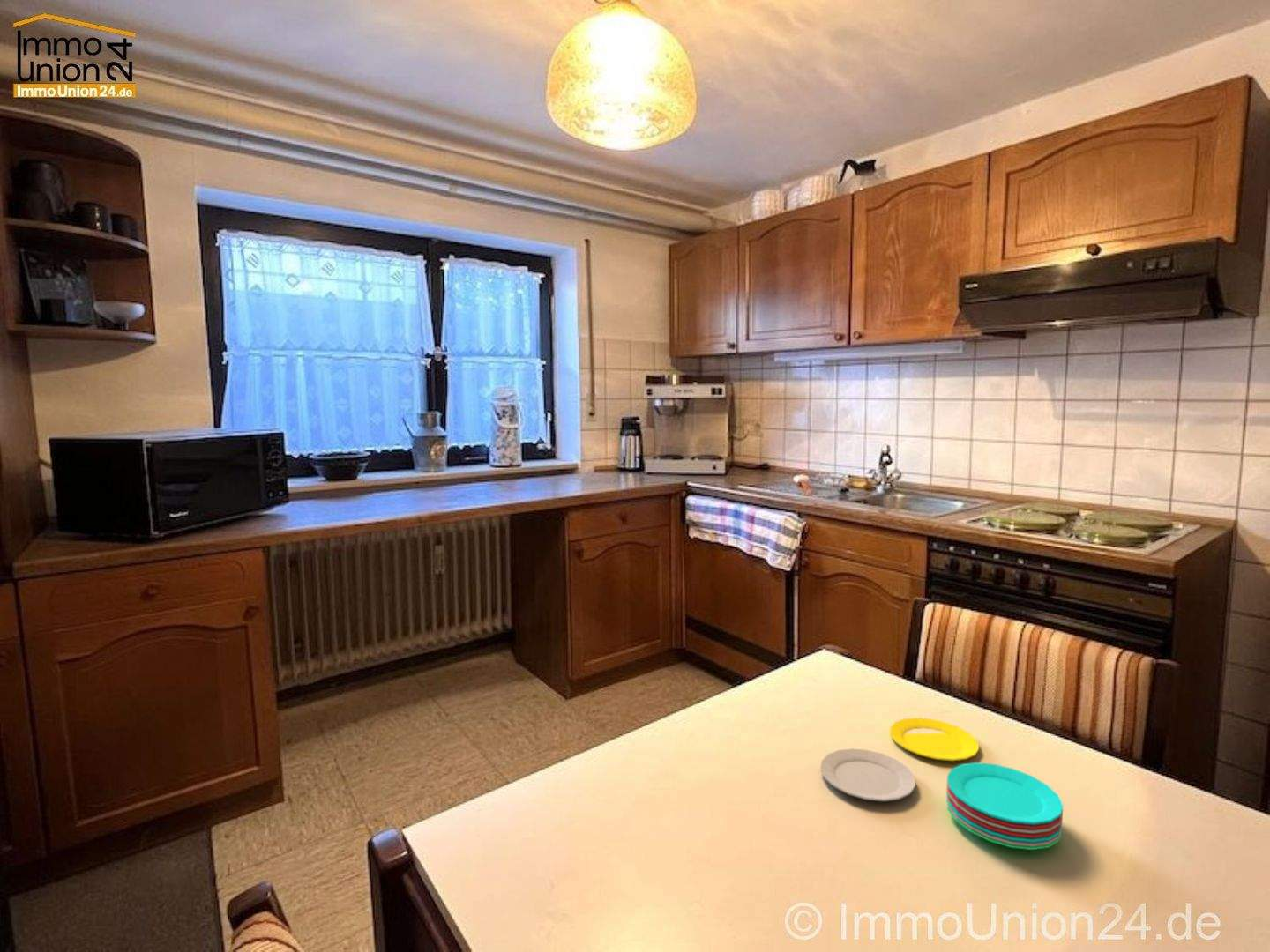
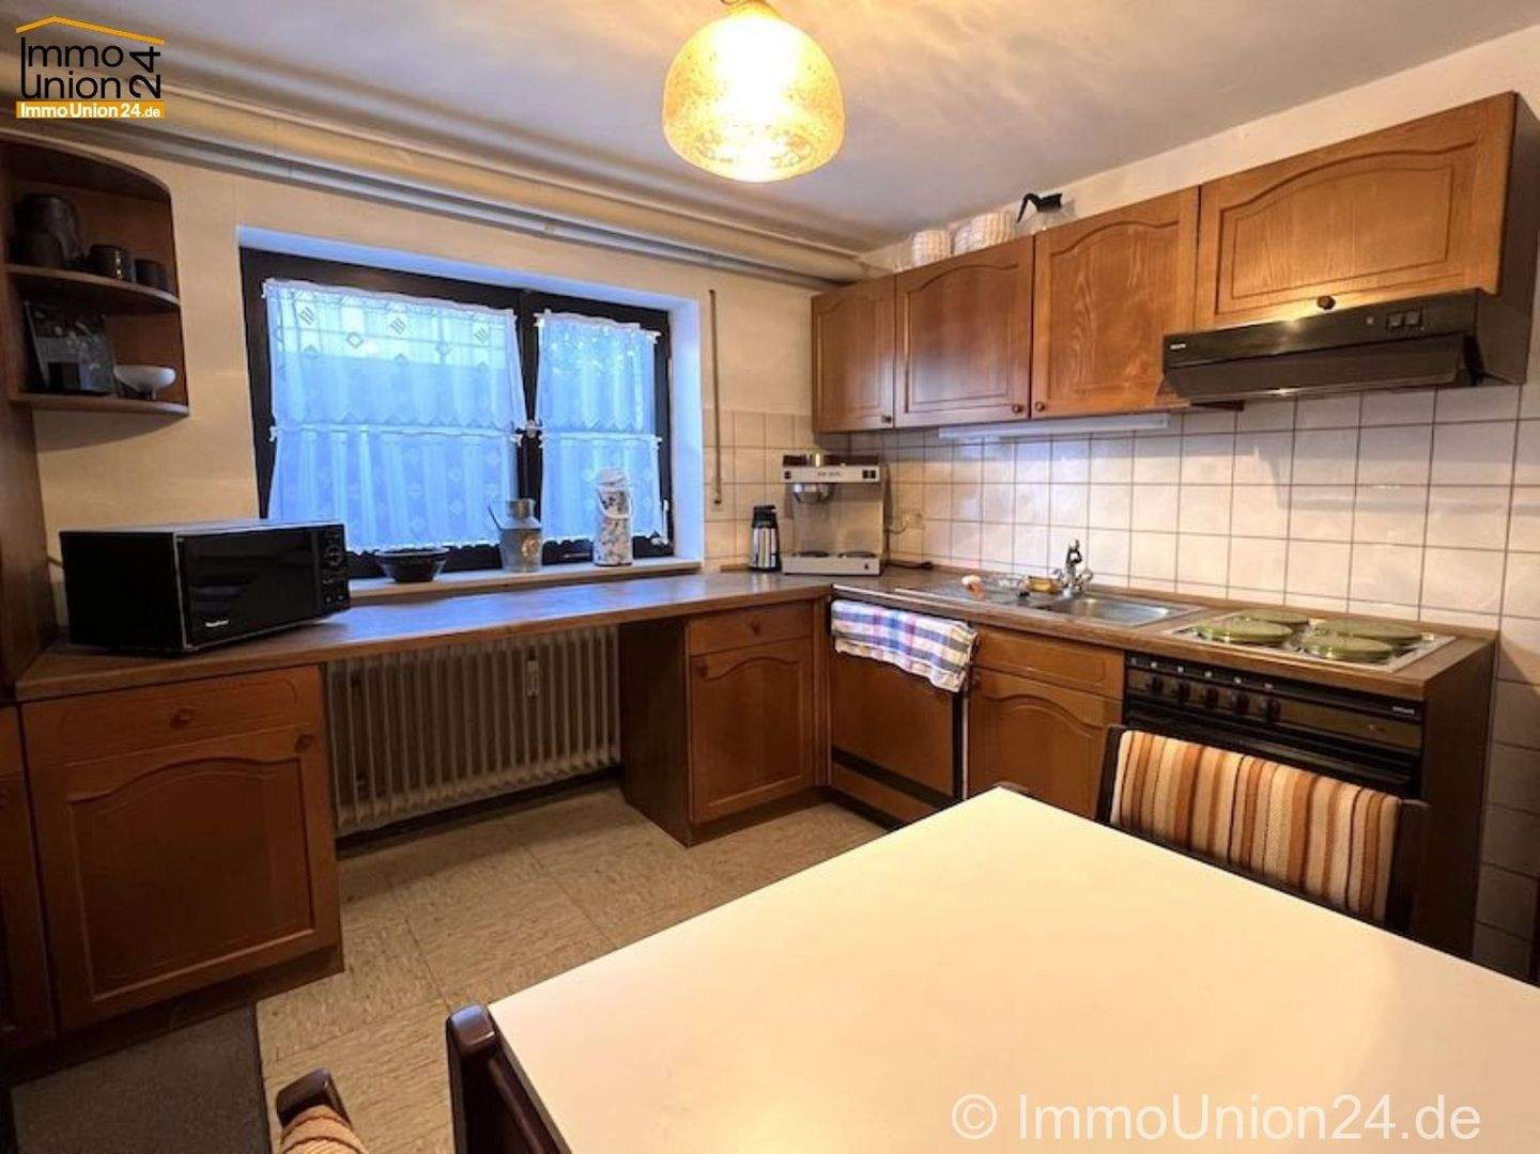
- plate (922, 755)
